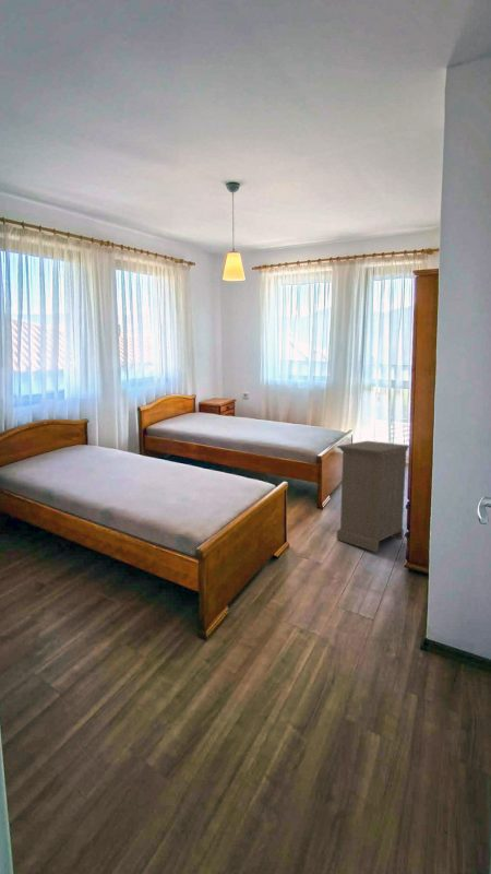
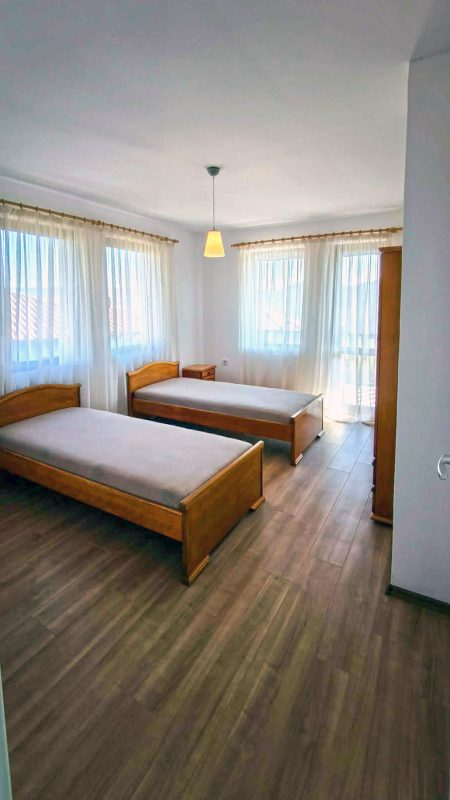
- nightstand (371, 493)
